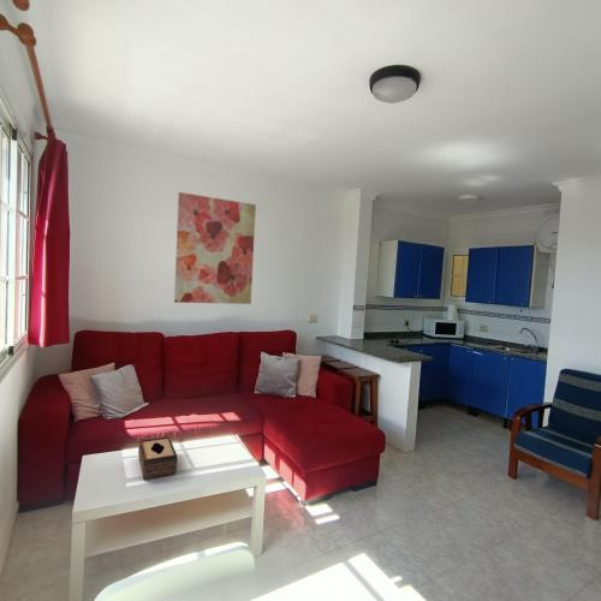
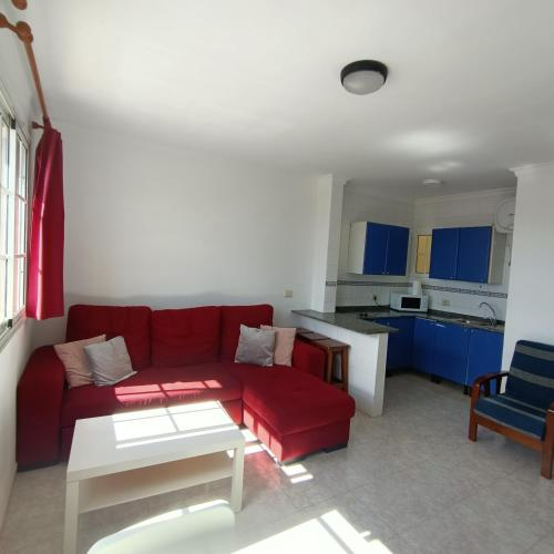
- tissue box (156, 456)
- wall art (216, 251)
